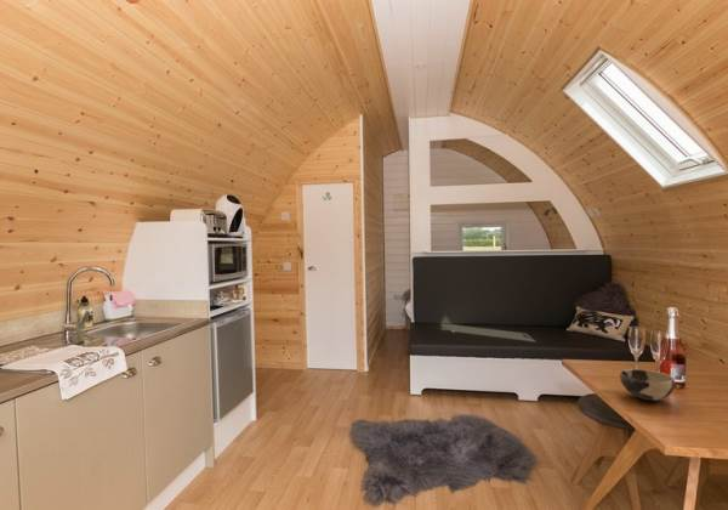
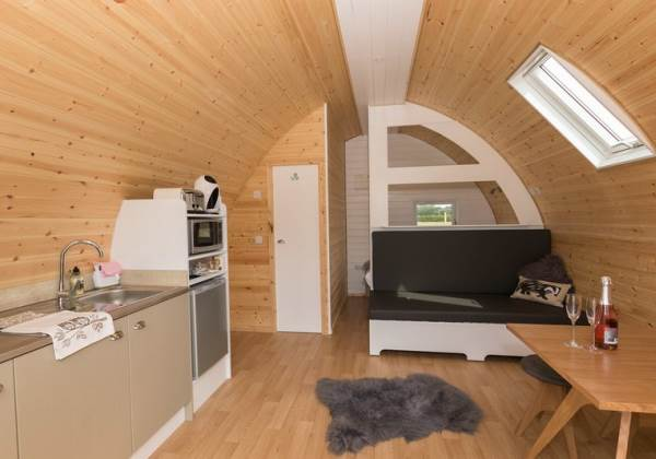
- bowl (645, 386)
